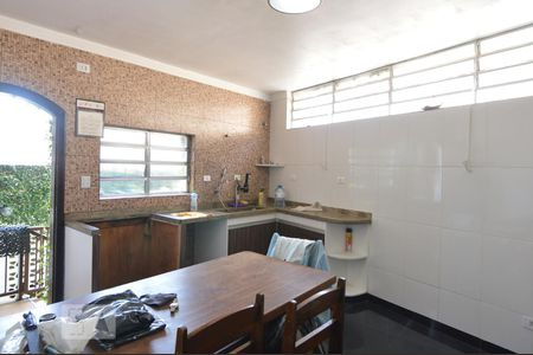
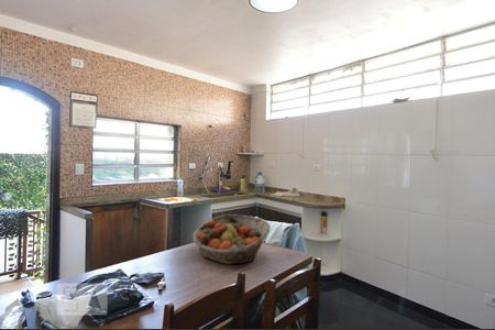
+ fruit basket (230, 237)
